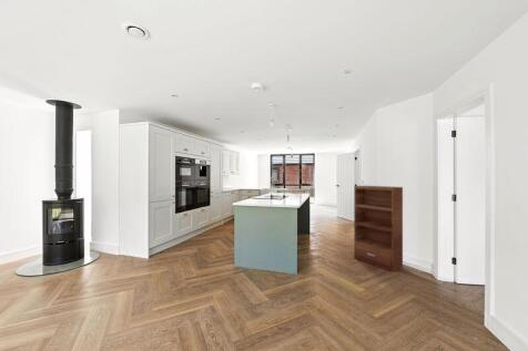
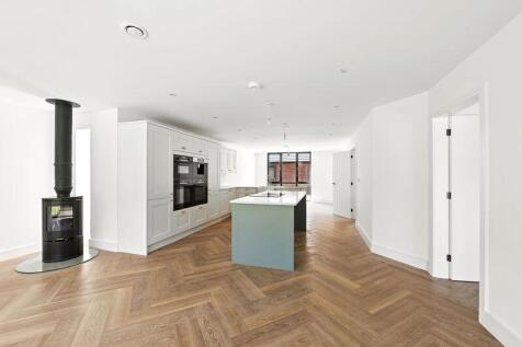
- bookshelf (376, 224)
